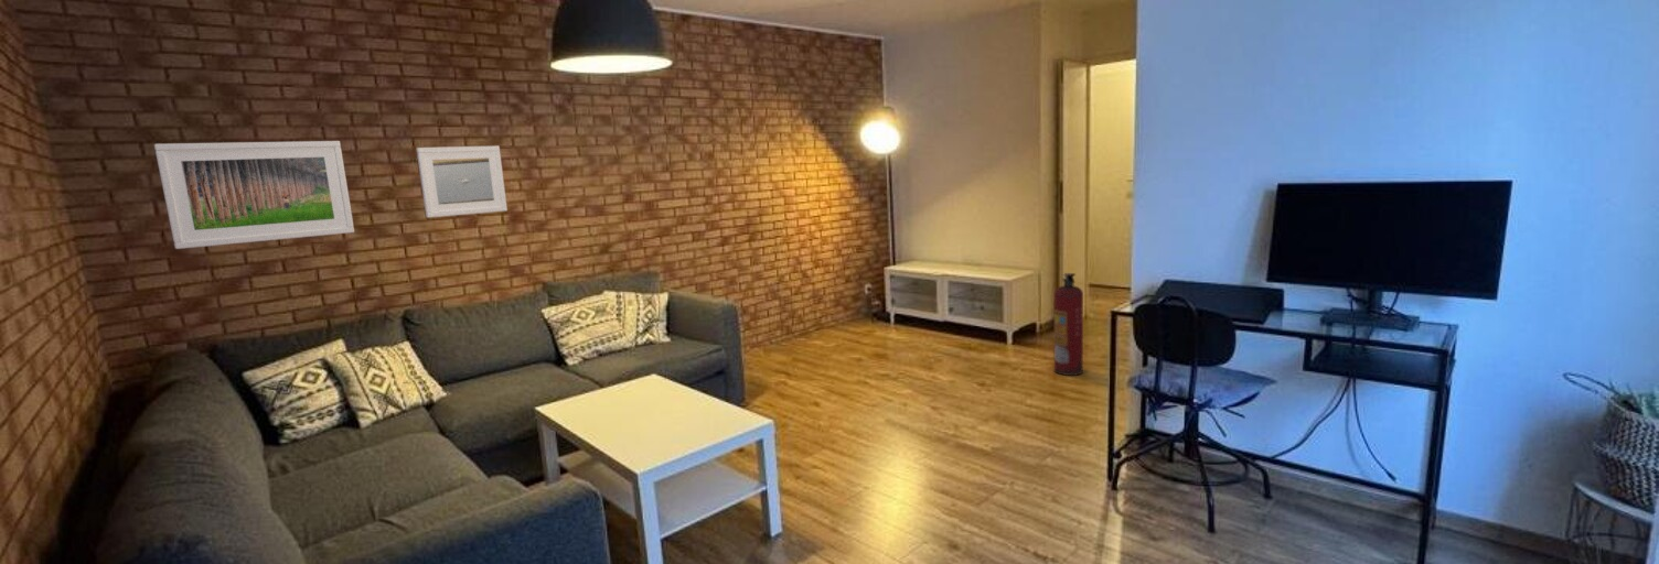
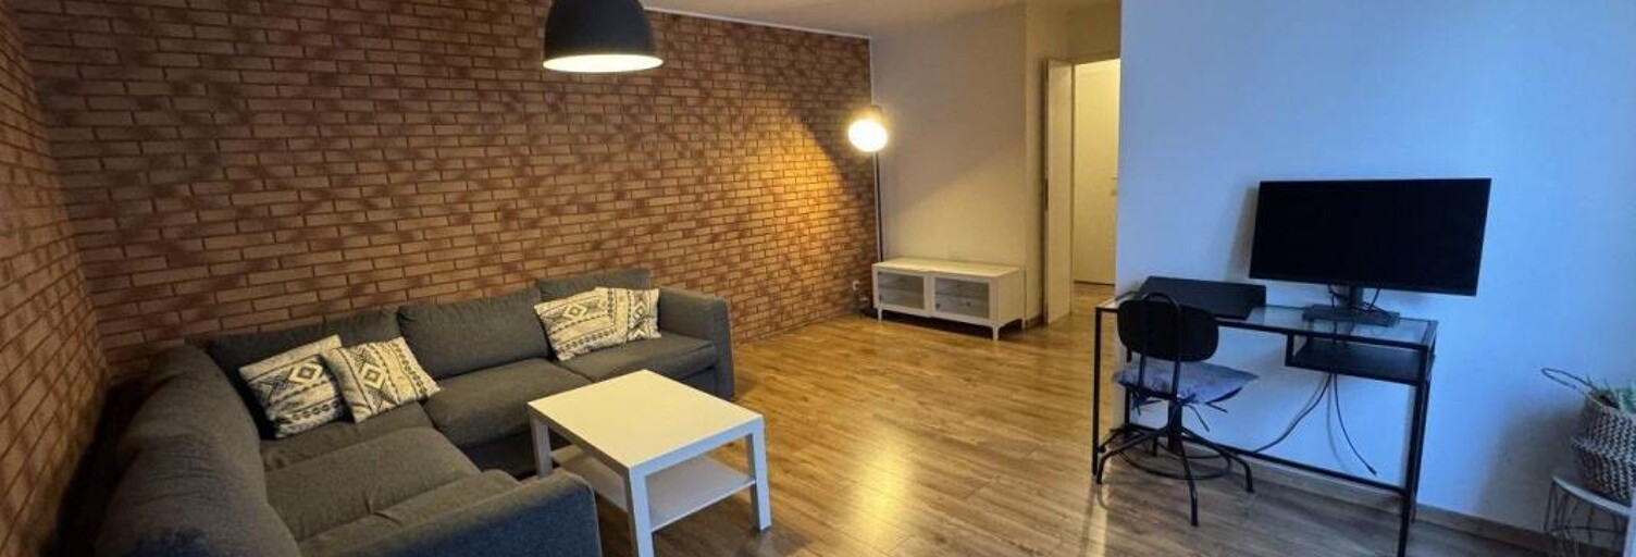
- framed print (261, 192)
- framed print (463, 181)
- fire extinguisher (1068, 321)
